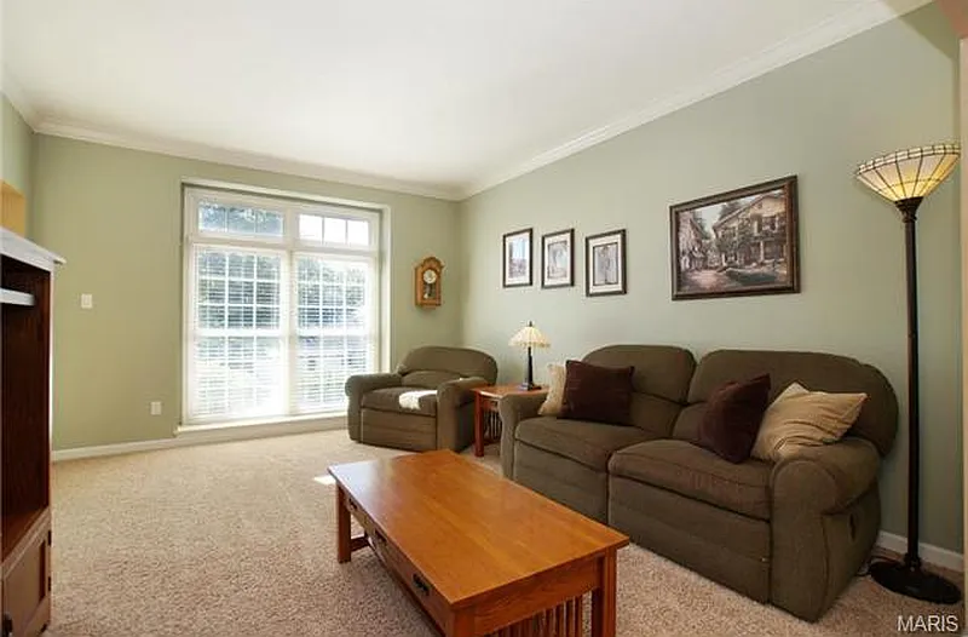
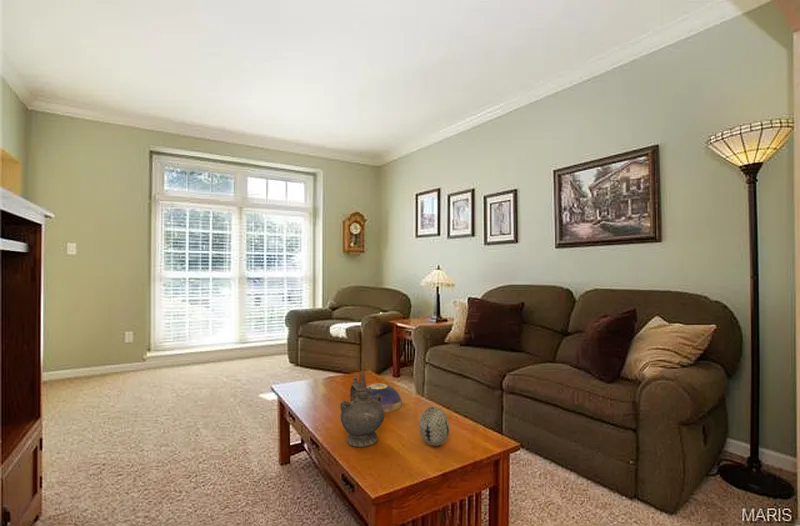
+ decorative bowl (378, 393)
+ decorative egg (434, 425)
+ ceremonial vessel (361, 405)
